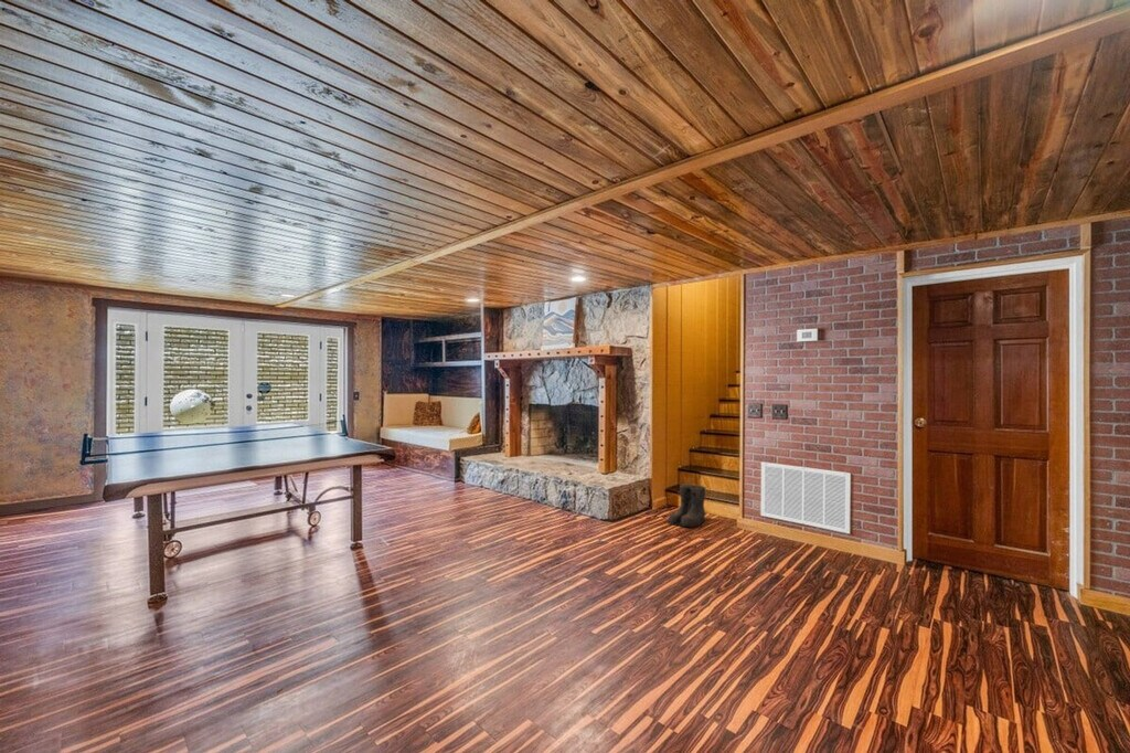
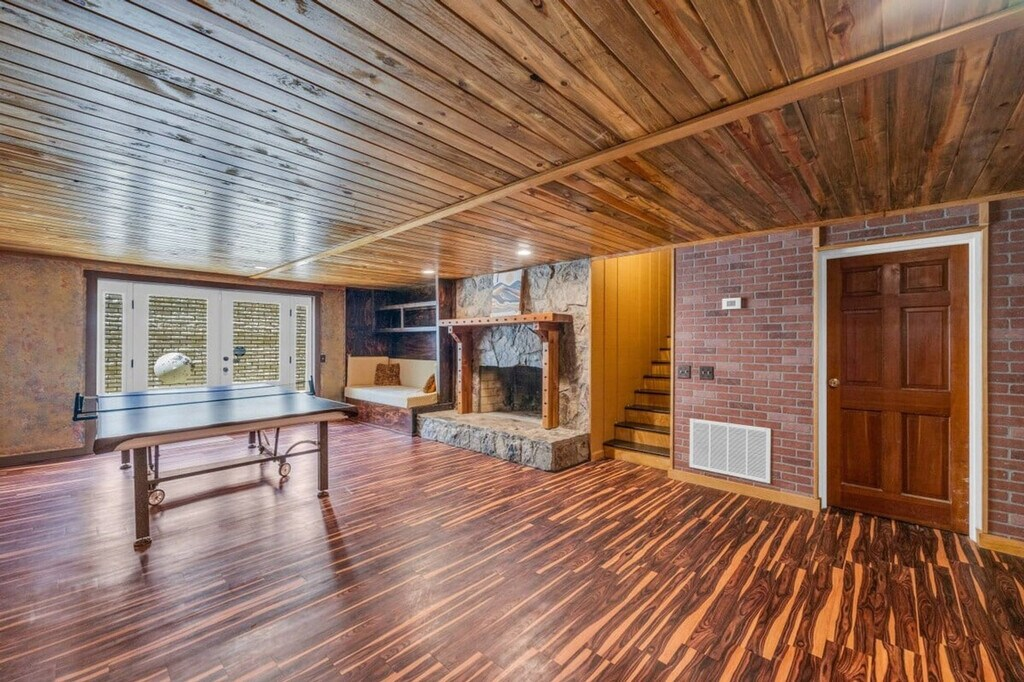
- boots (687, 503)
